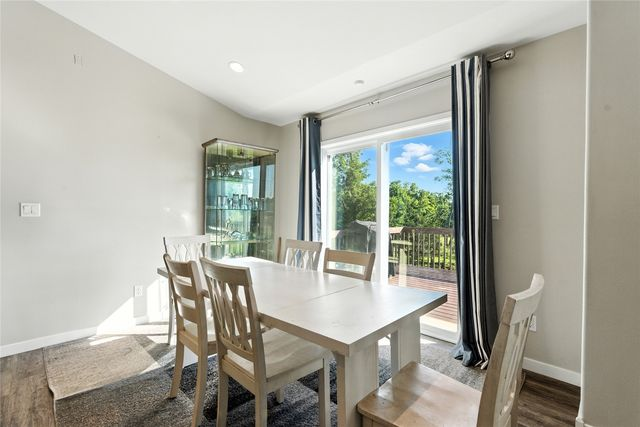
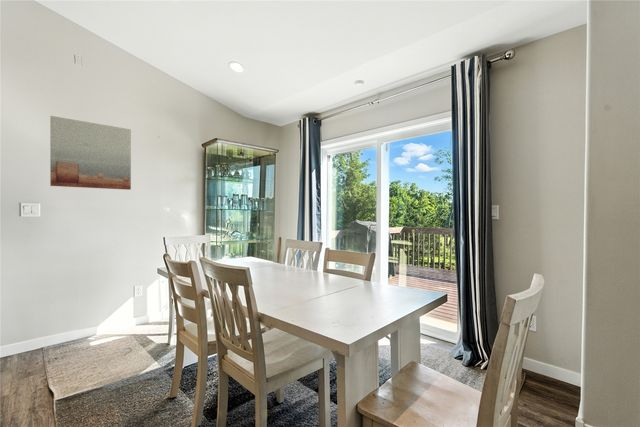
+ wall art (93, 155)
